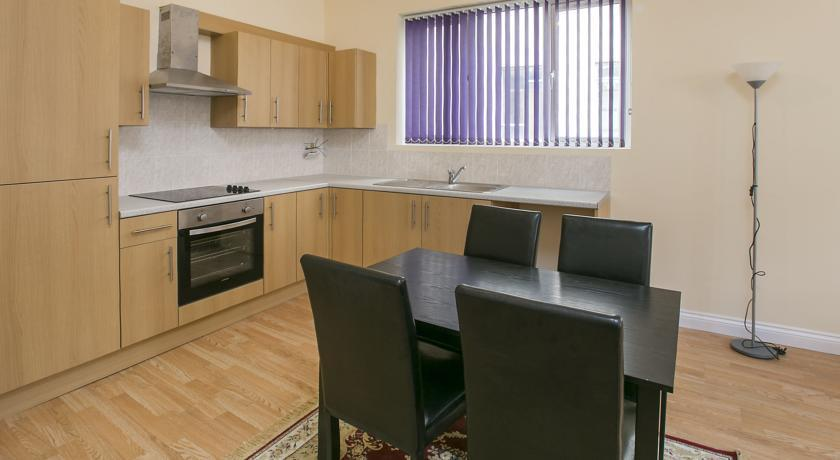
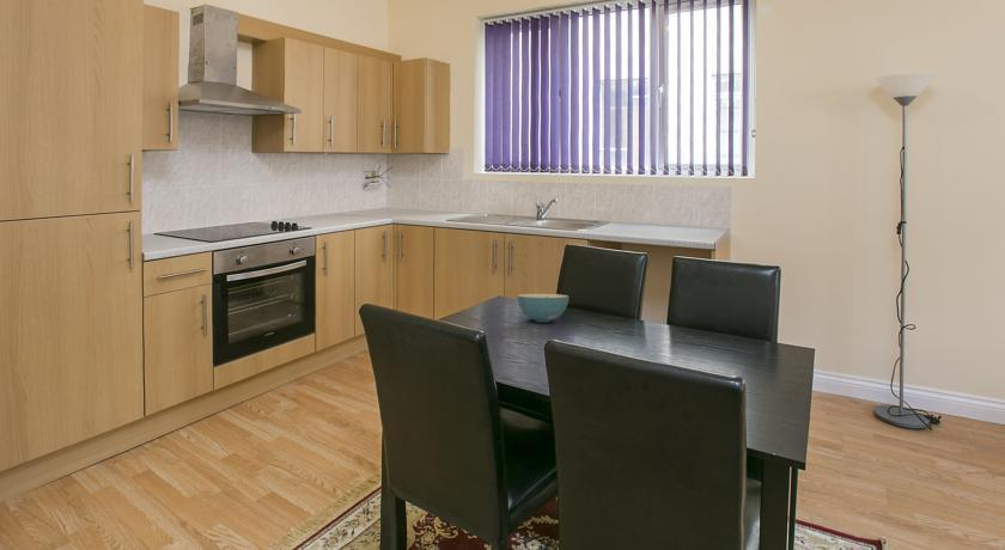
+ cereal bowl (542, 307)
